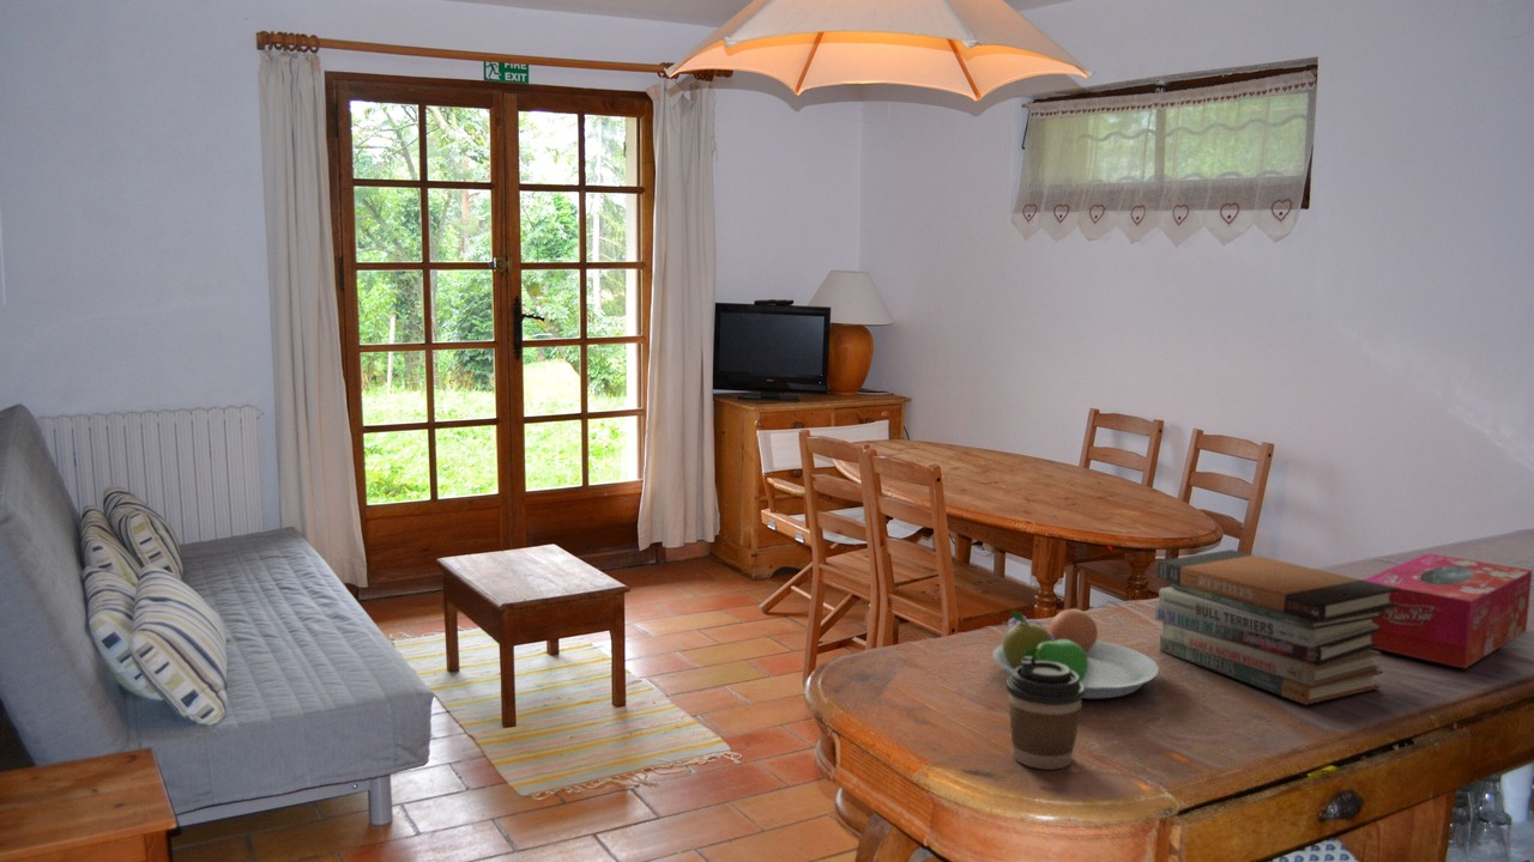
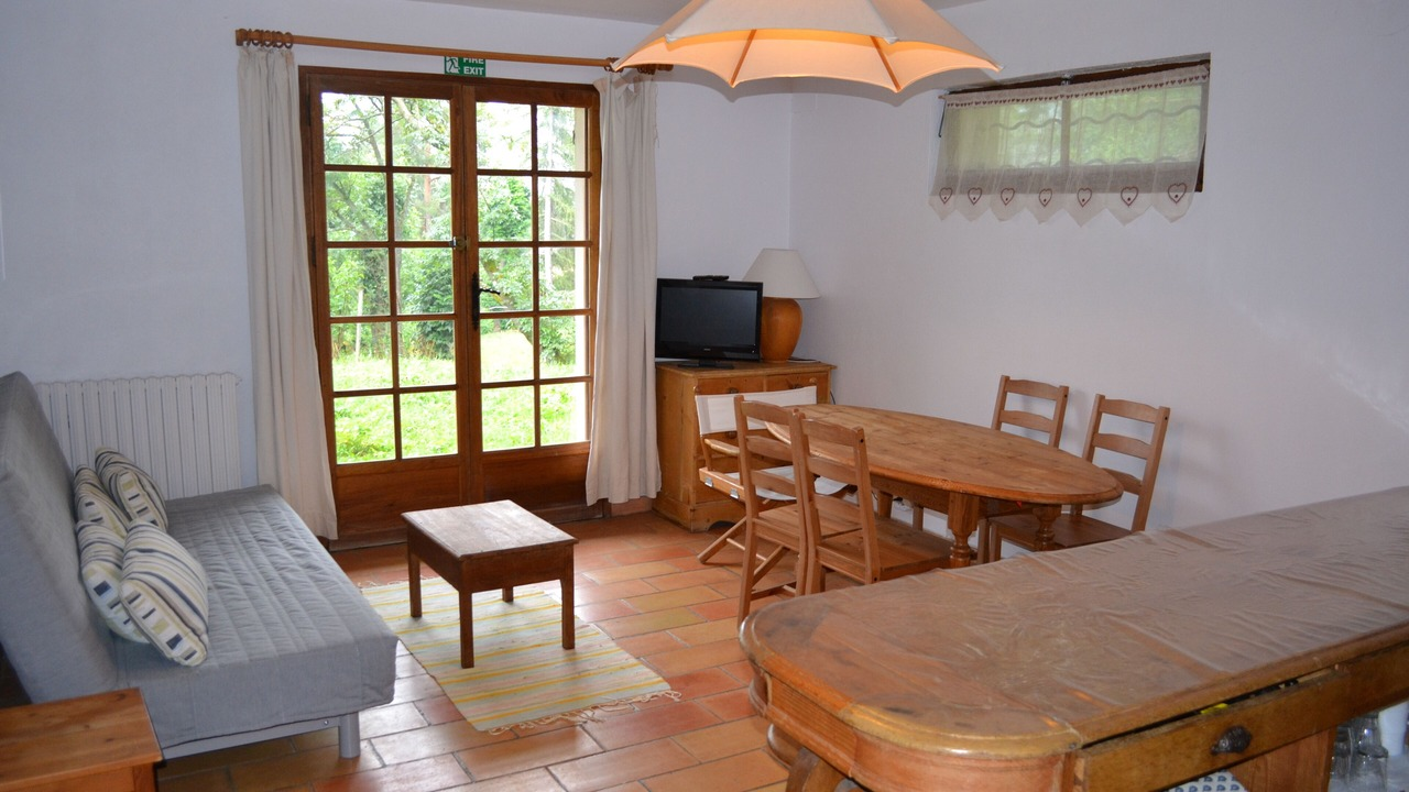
- tissue box (1444, 606)
- book stack (1267, 620)
- fruit bowl (1069, 645)
- coffee cup (1044, 710)
